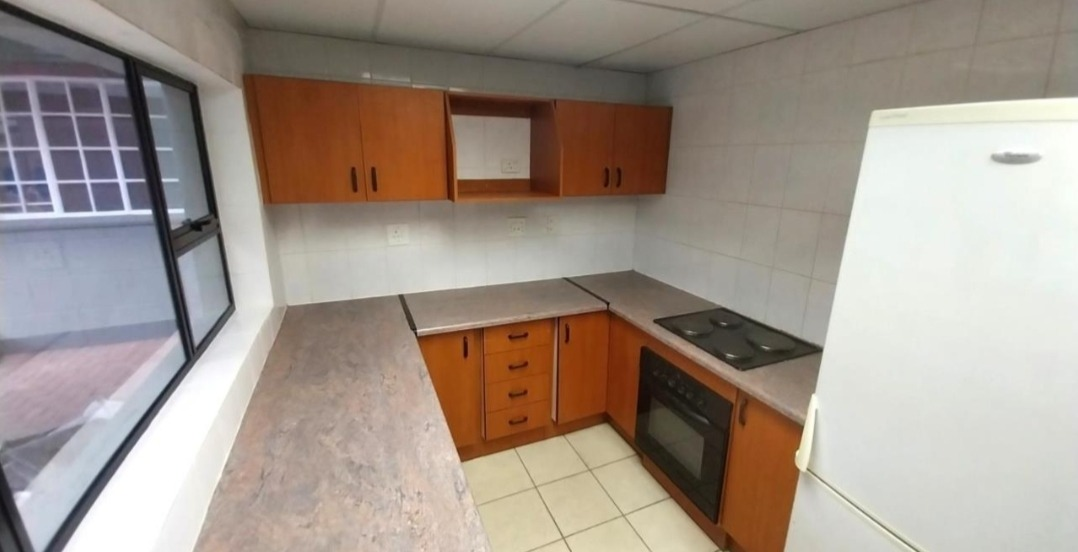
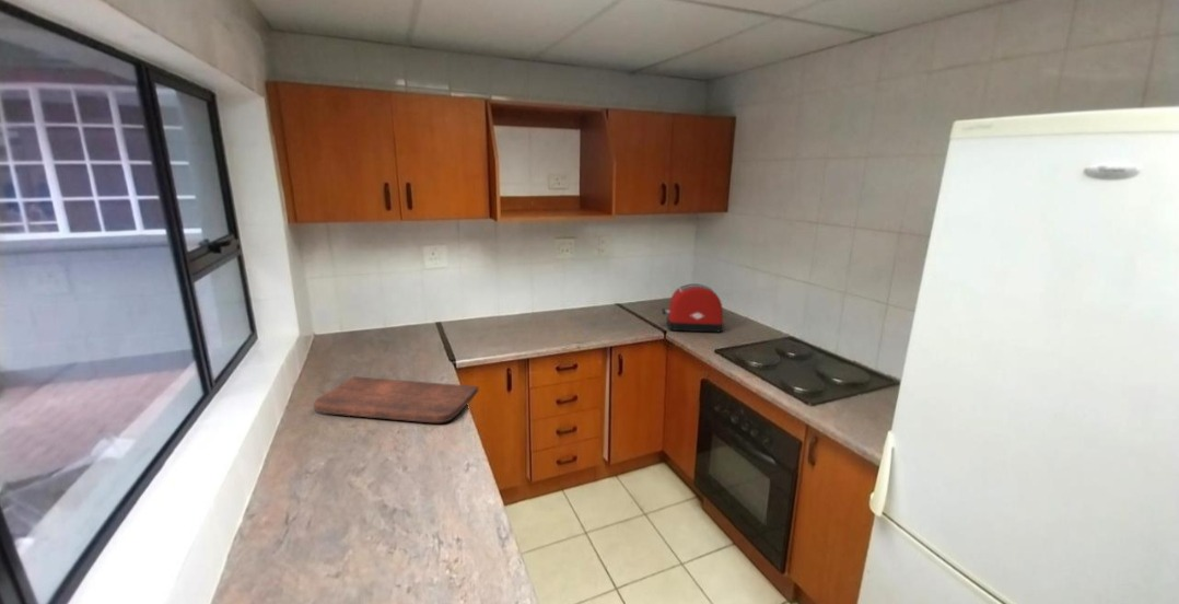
+ cutting board (397, 398)
+ toaster (694, 305)
